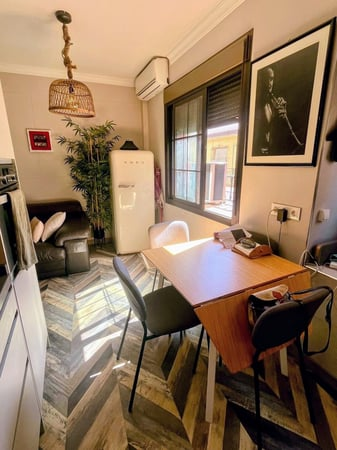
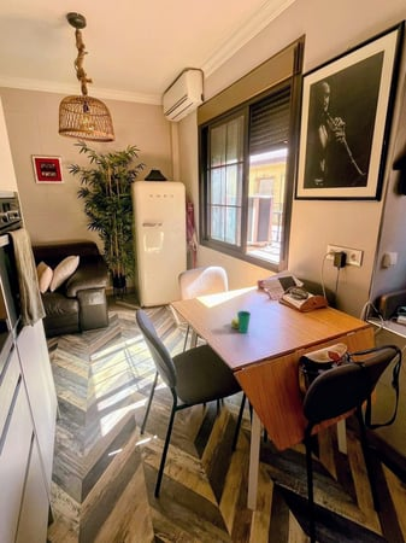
+ cup (240, 320)
